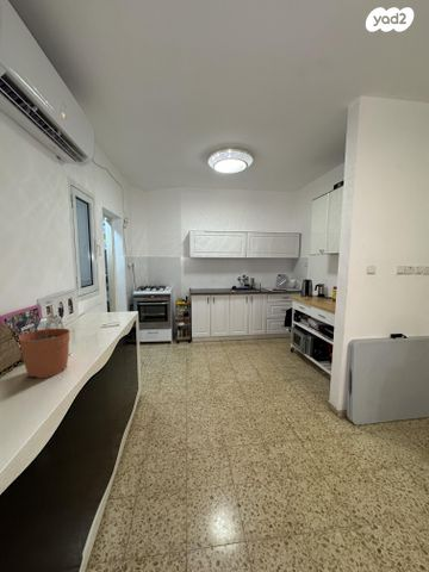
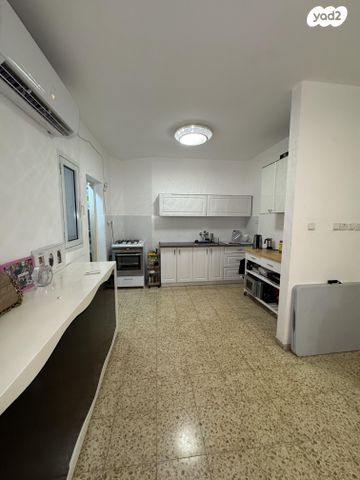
- plant pot (45, 342)
